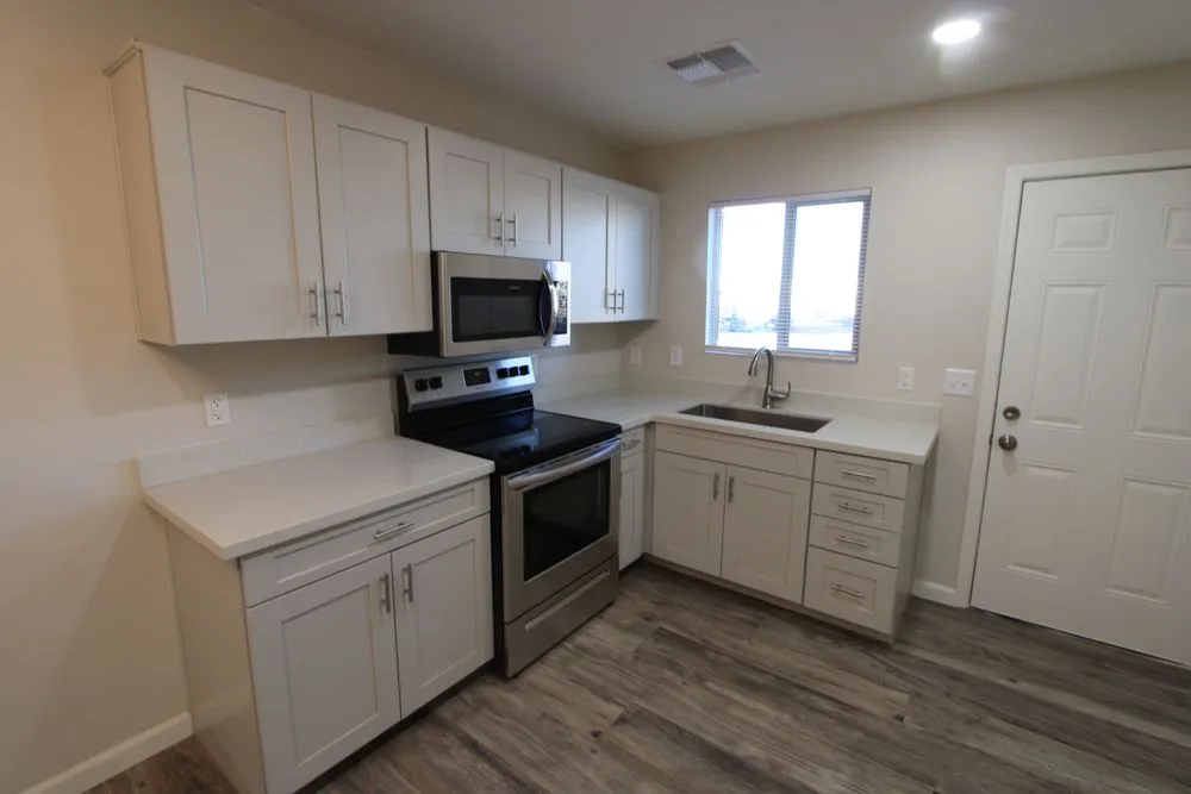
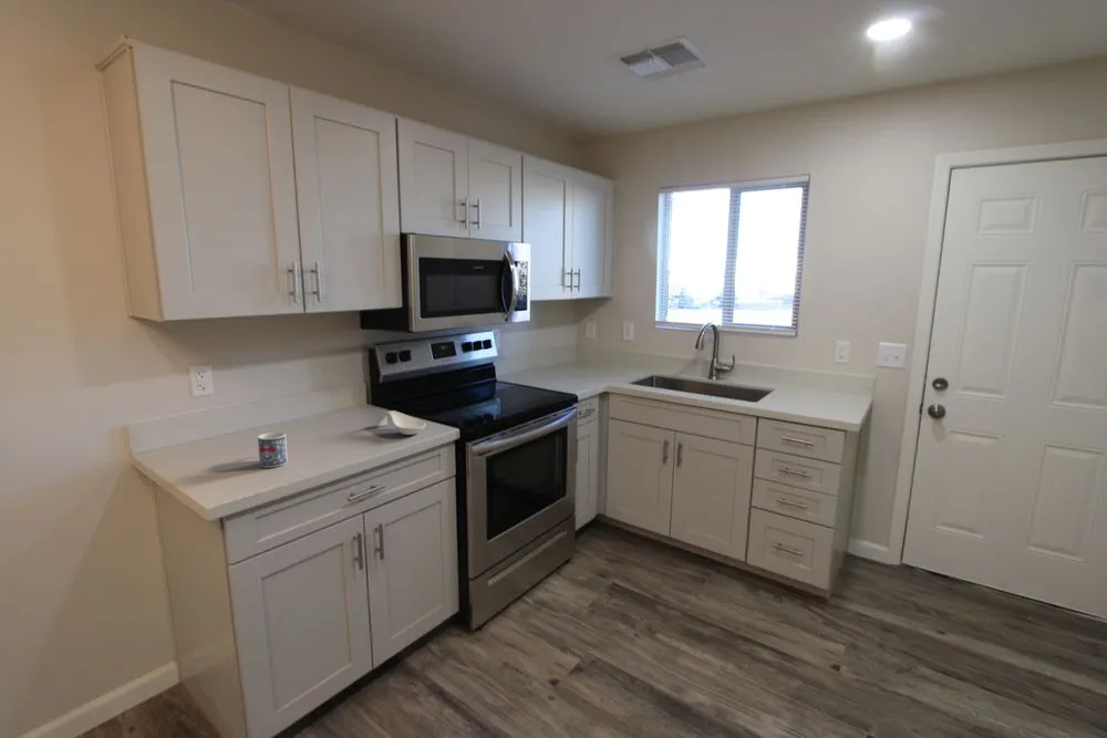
+ spoon rest (400, 422)
+ mug (273, 447)
